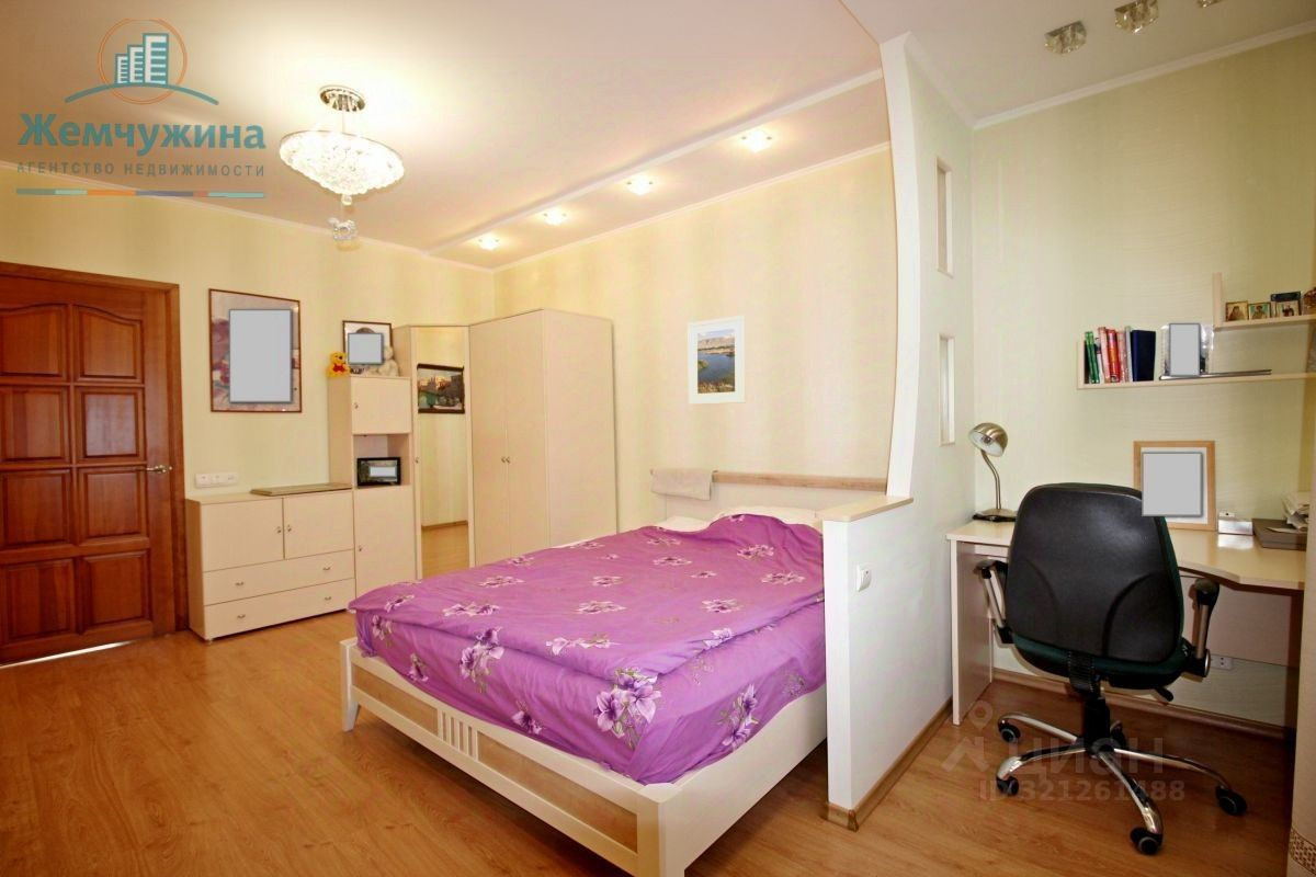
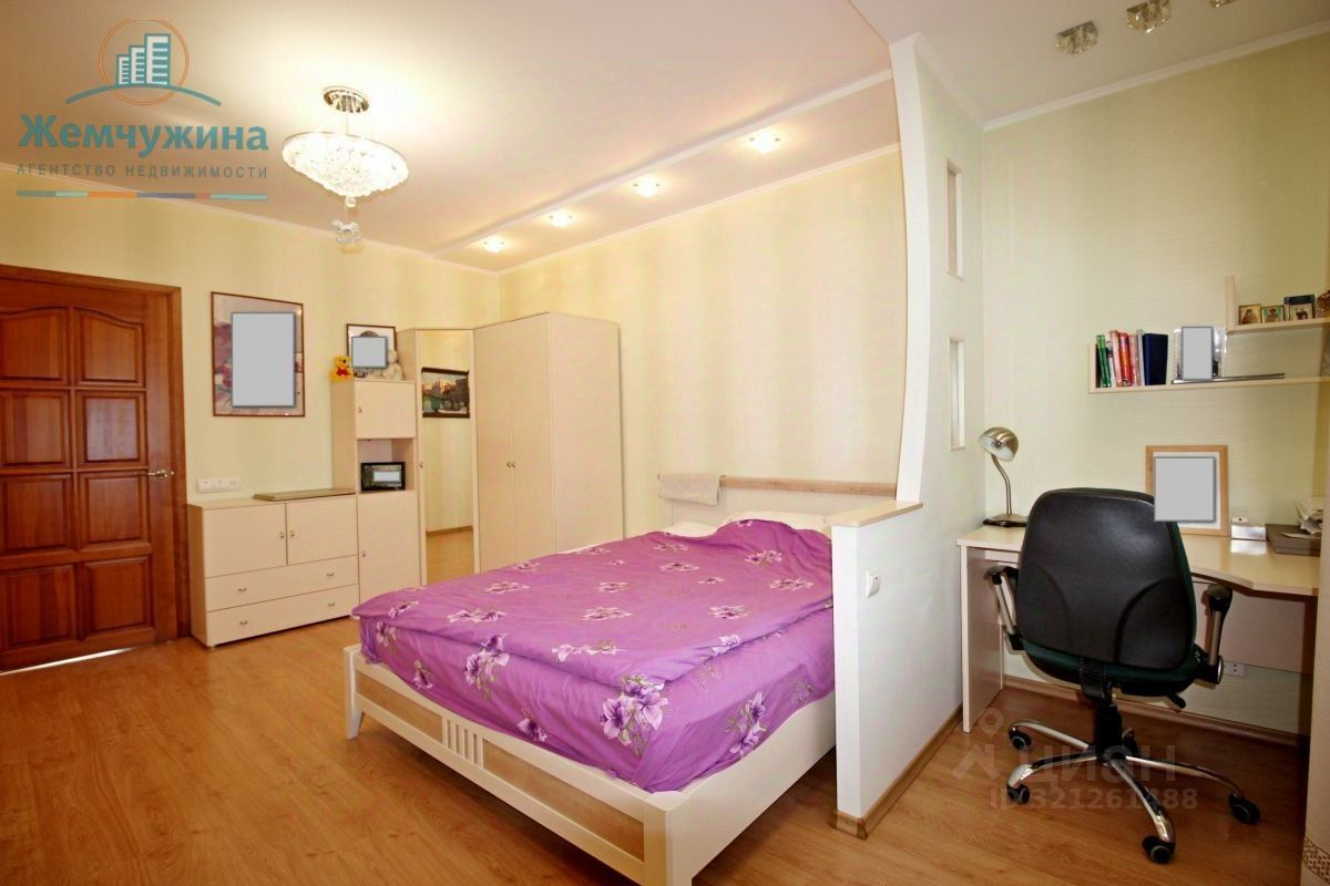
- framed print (716, 362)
